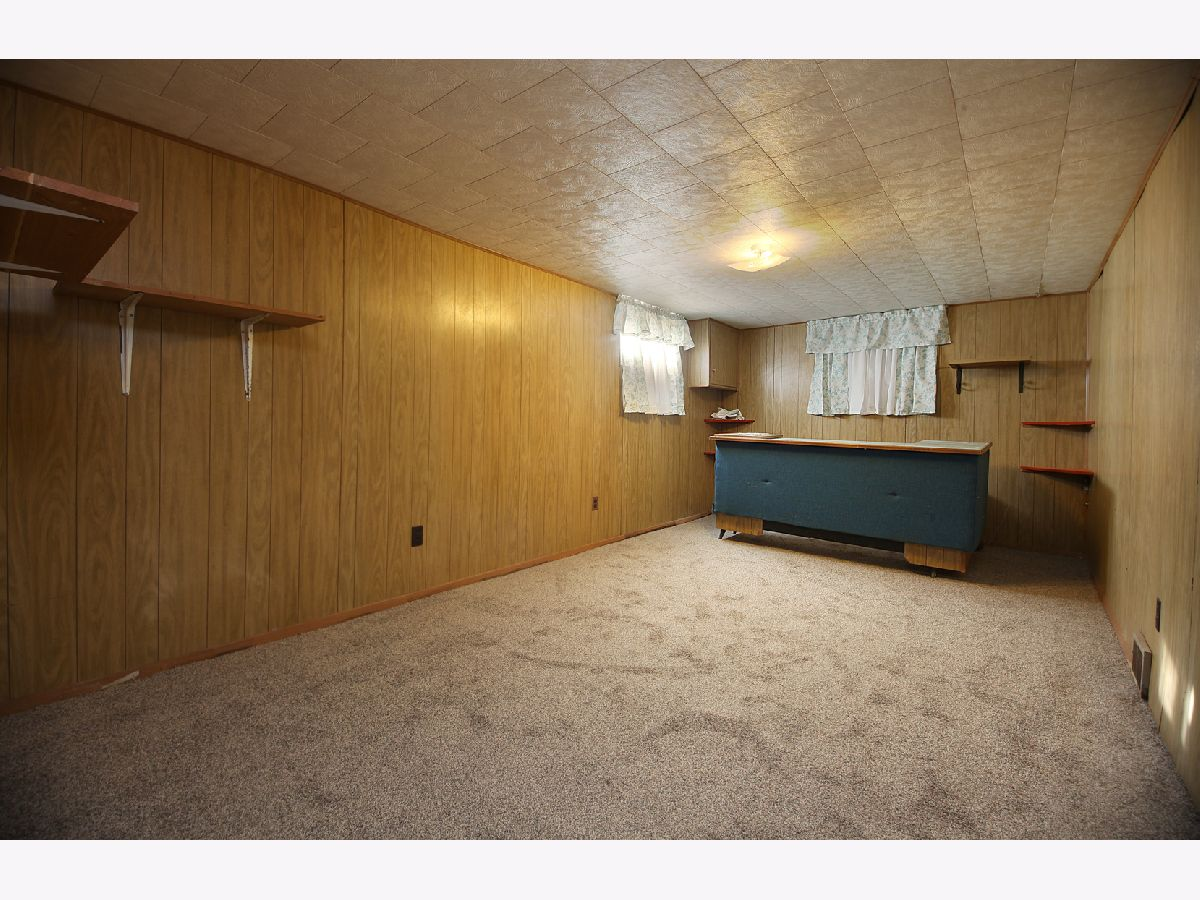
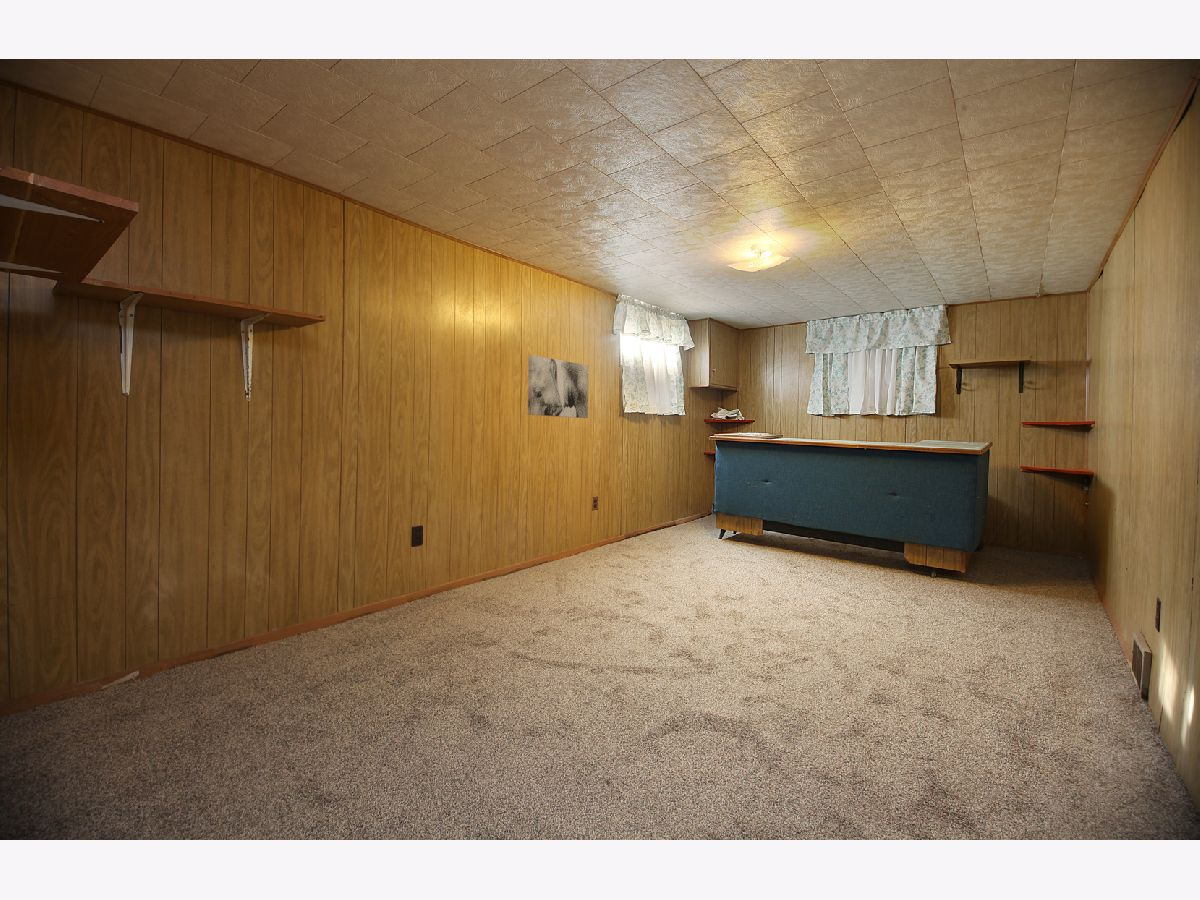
+ wall art (559, 388)
